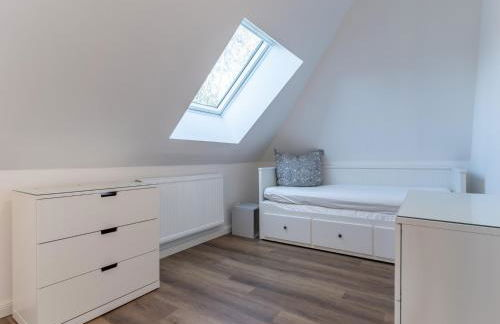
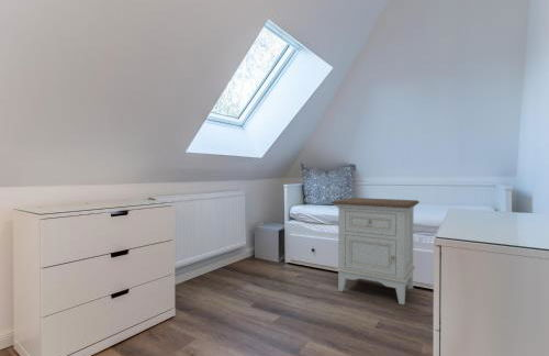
+ nightstand (376, 245)
